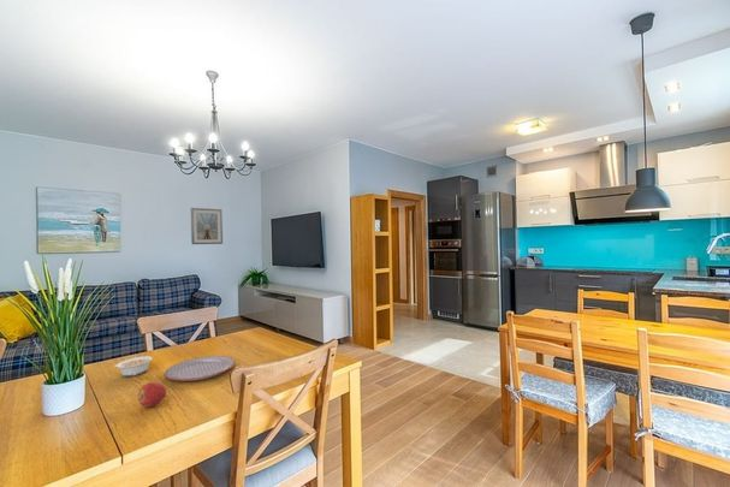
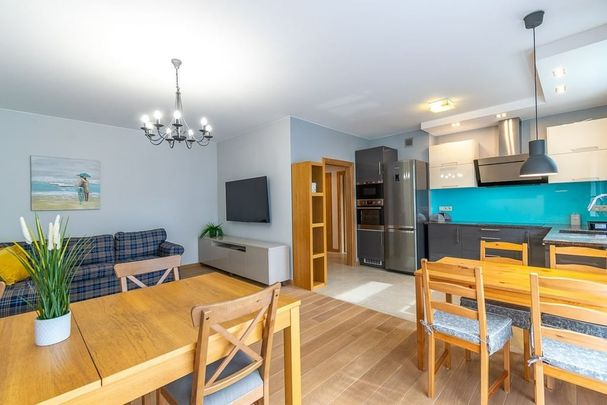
- plate (201, 368)
- apple (152, 393)
- legume (133, 366)
- picture frame (207, 226)
